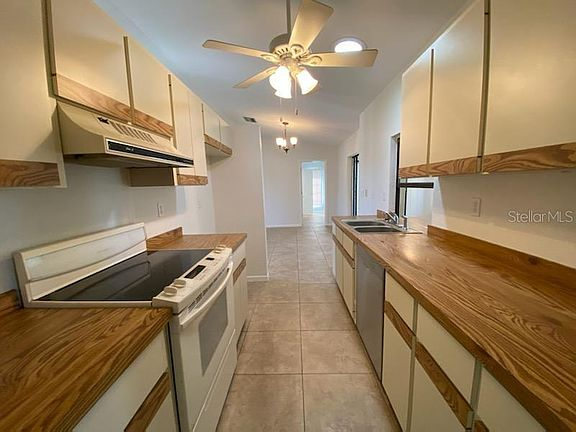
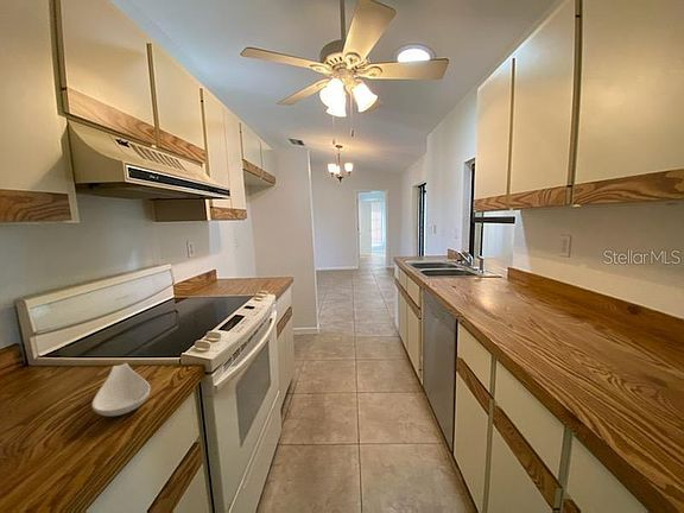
+ spoon rest (121, 386)
